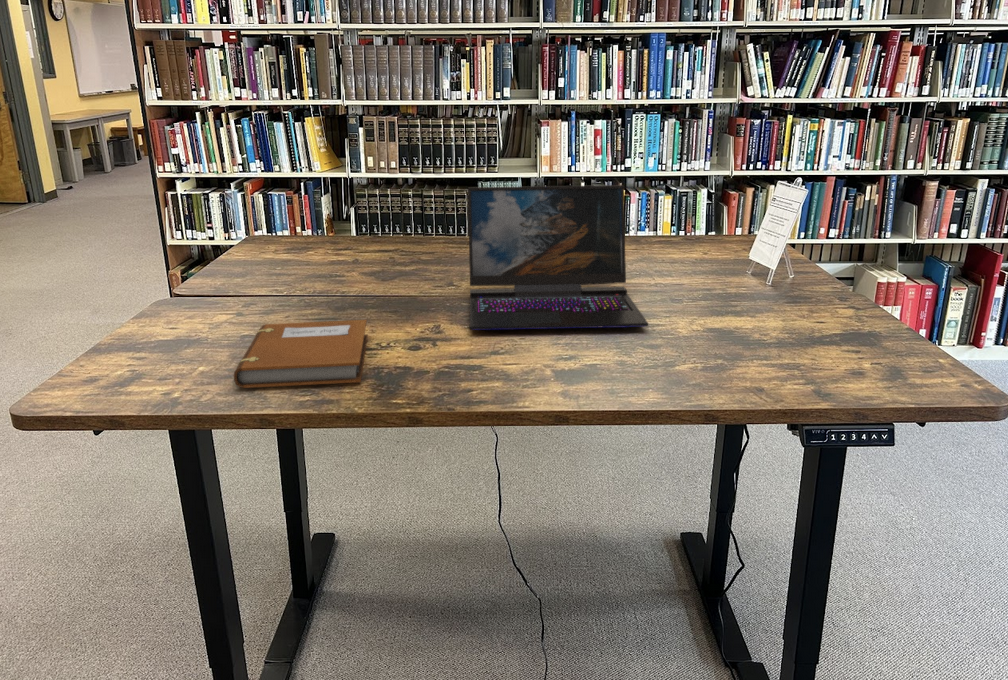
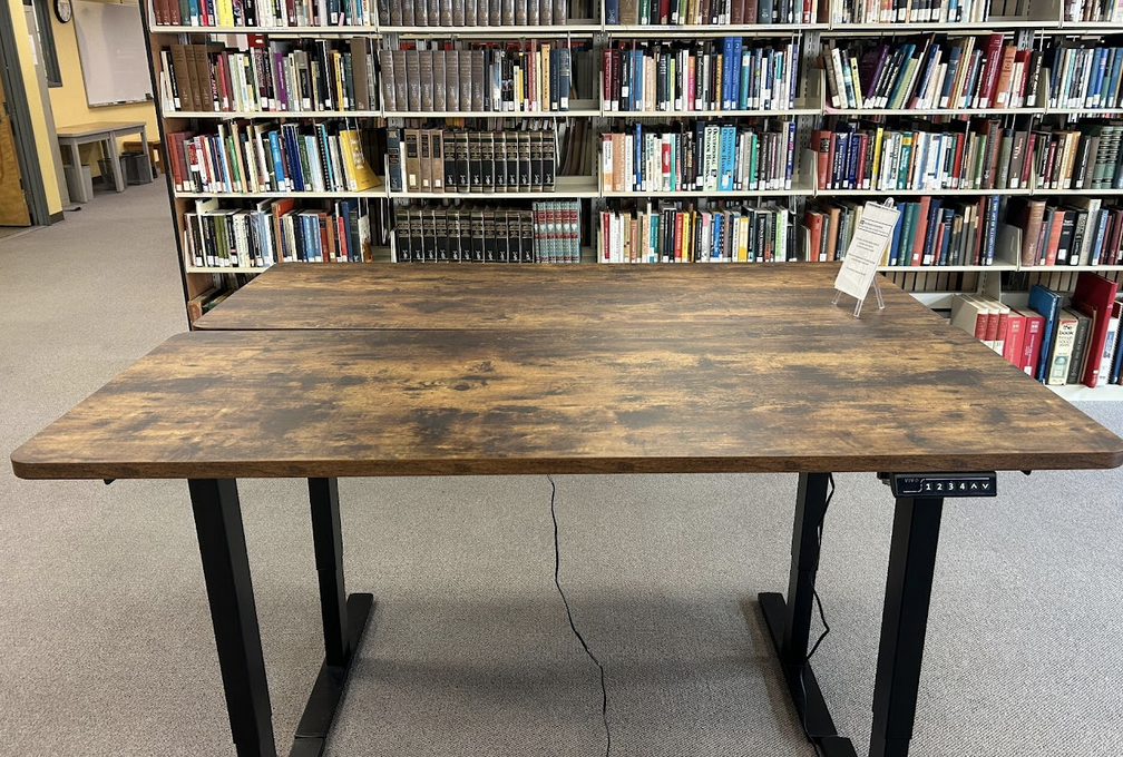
- laptop (552, 254)
- notebook (306, 350)
